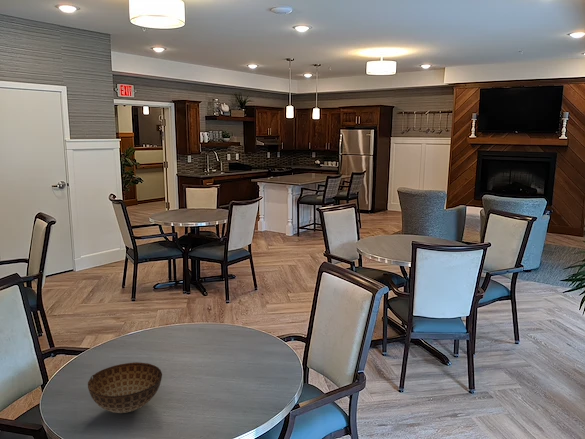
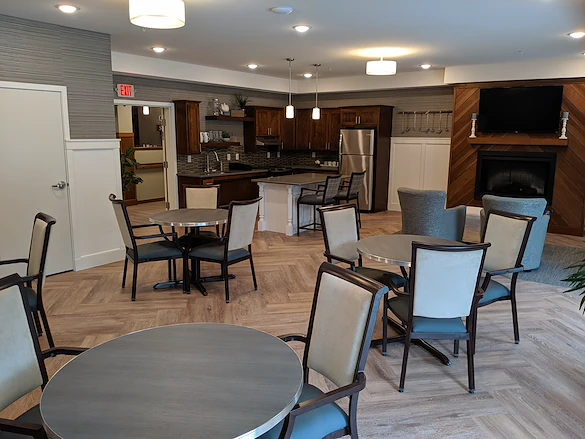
- bowl (126, 392)
